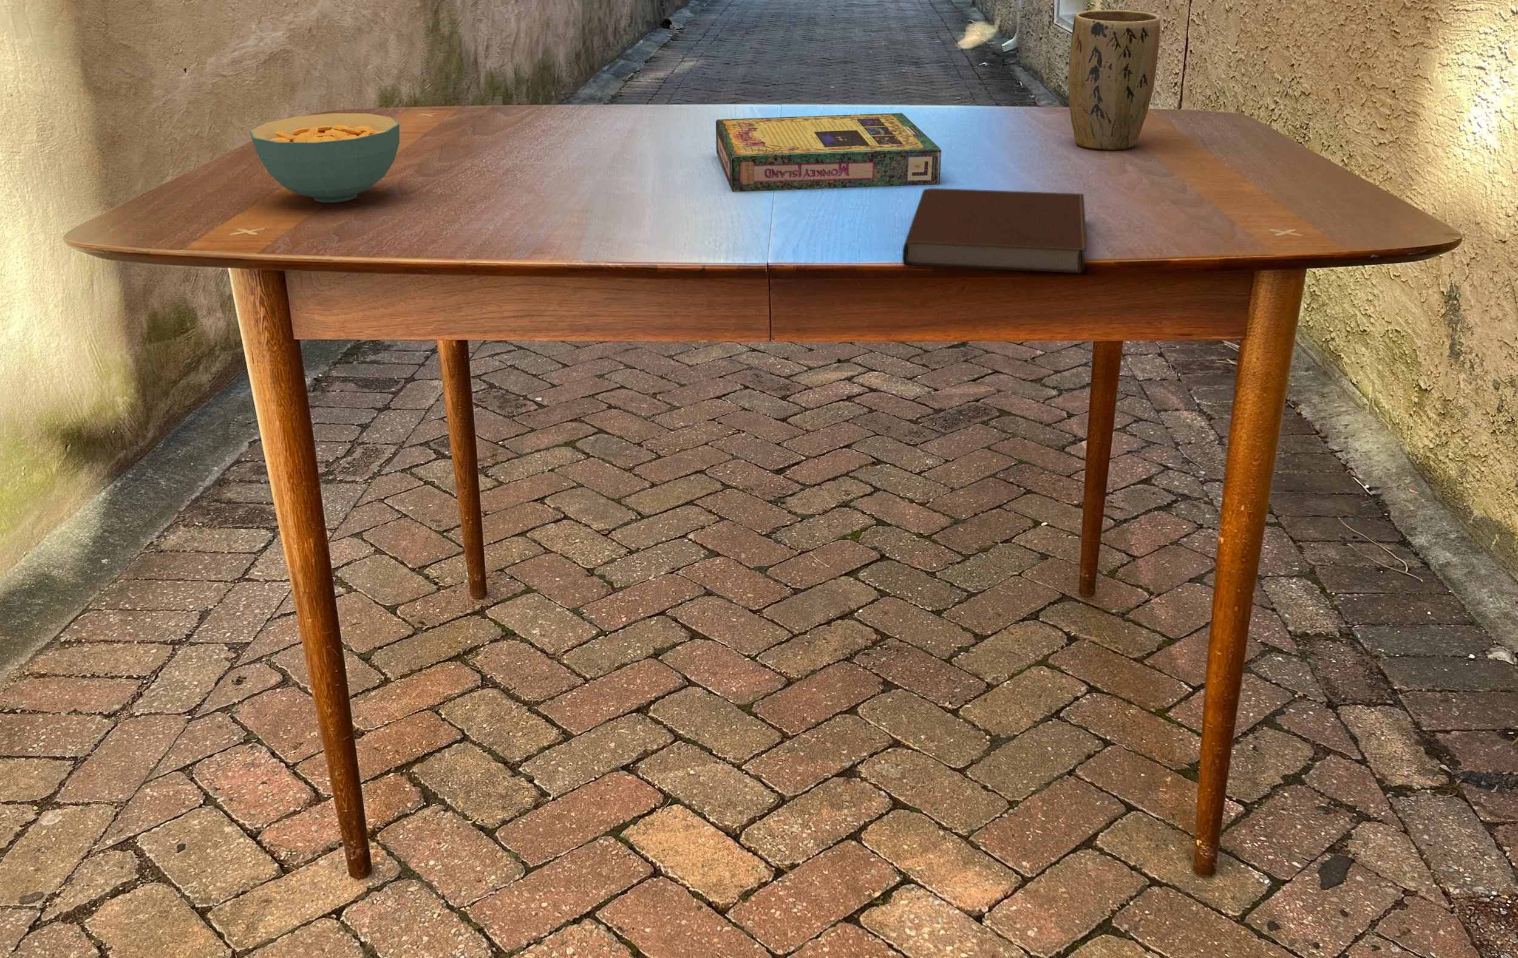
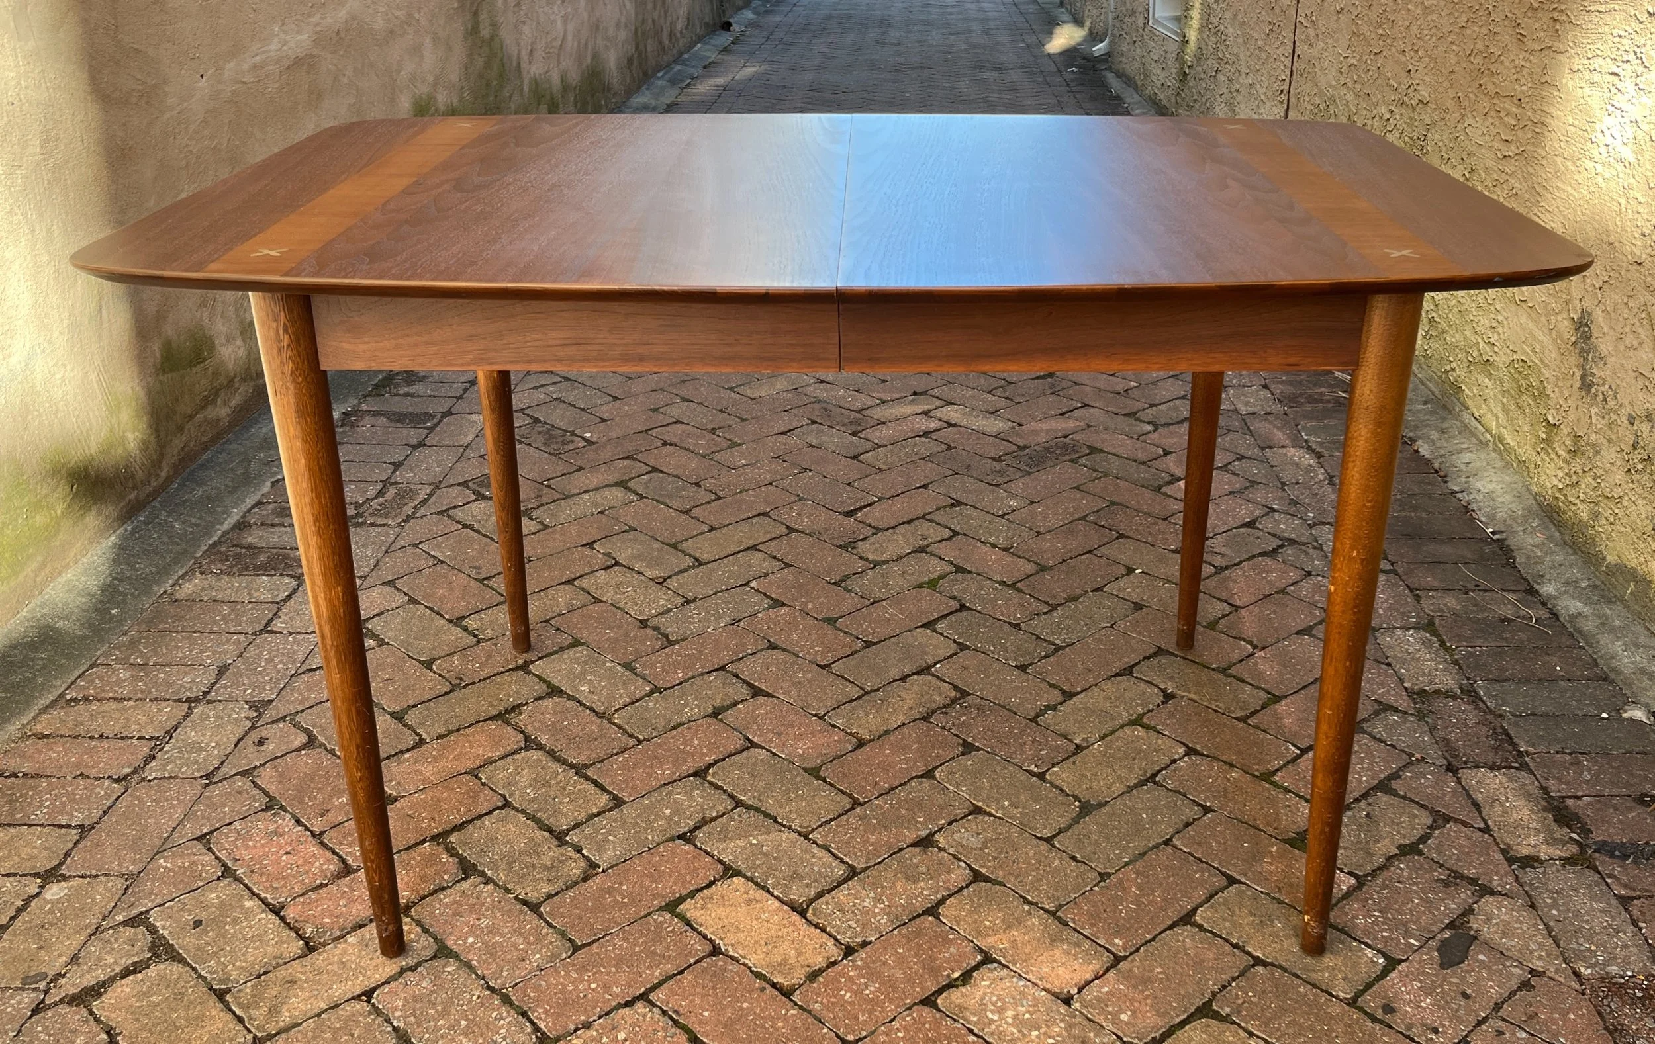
- plant pot (1111, 81)
- cereal bowl (330, 162)
- notebook (997, 228)
- video game box (822, 150)
